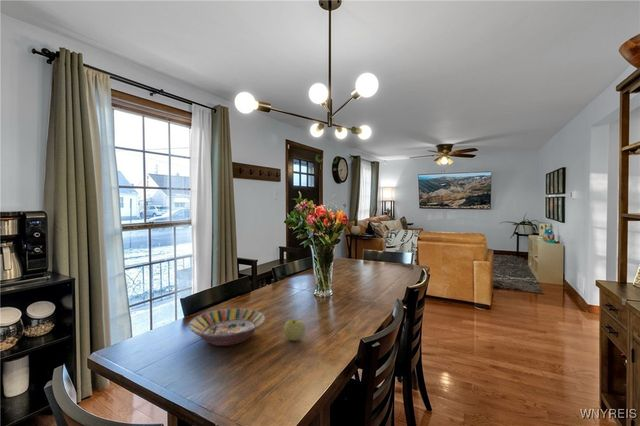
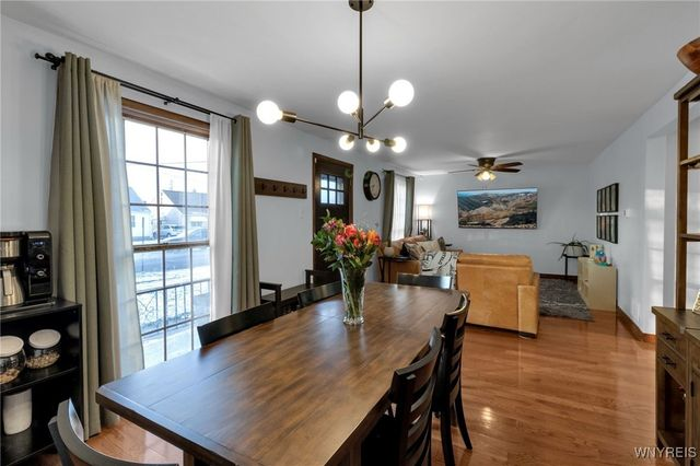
- apple (294, 329)
- serving bowl (228, 329)
